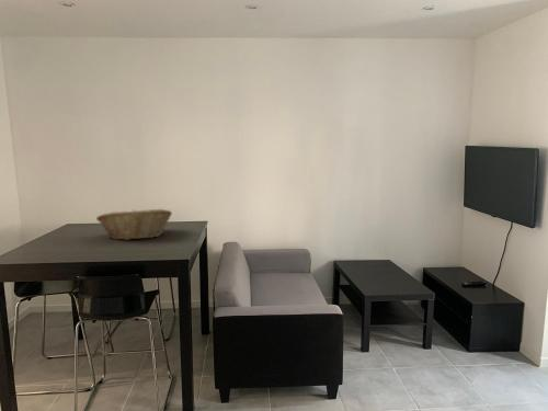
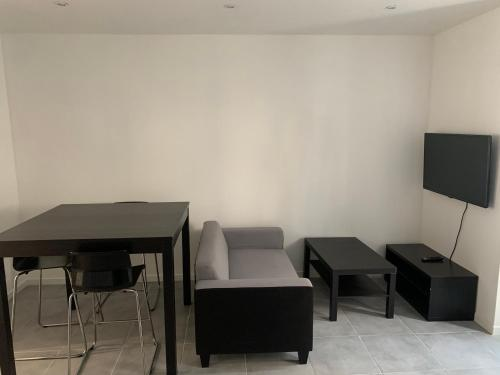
- fruit basket (135, 221)
